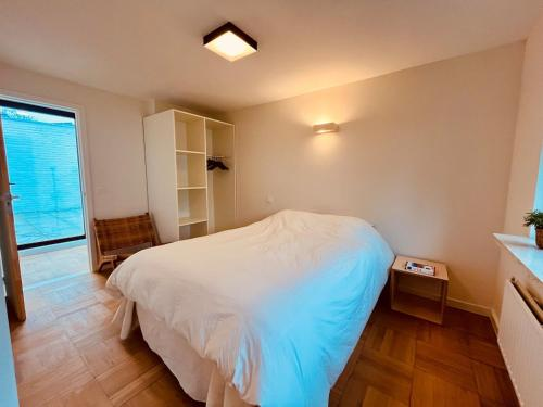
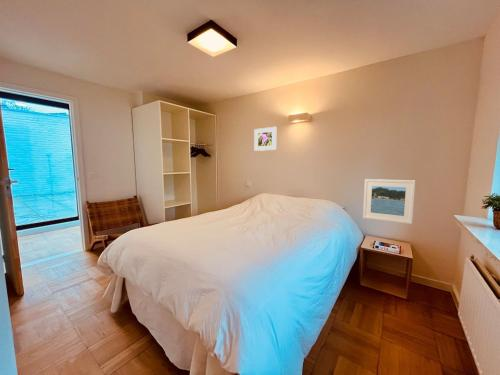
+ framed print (387, 200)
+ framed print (264, 139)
